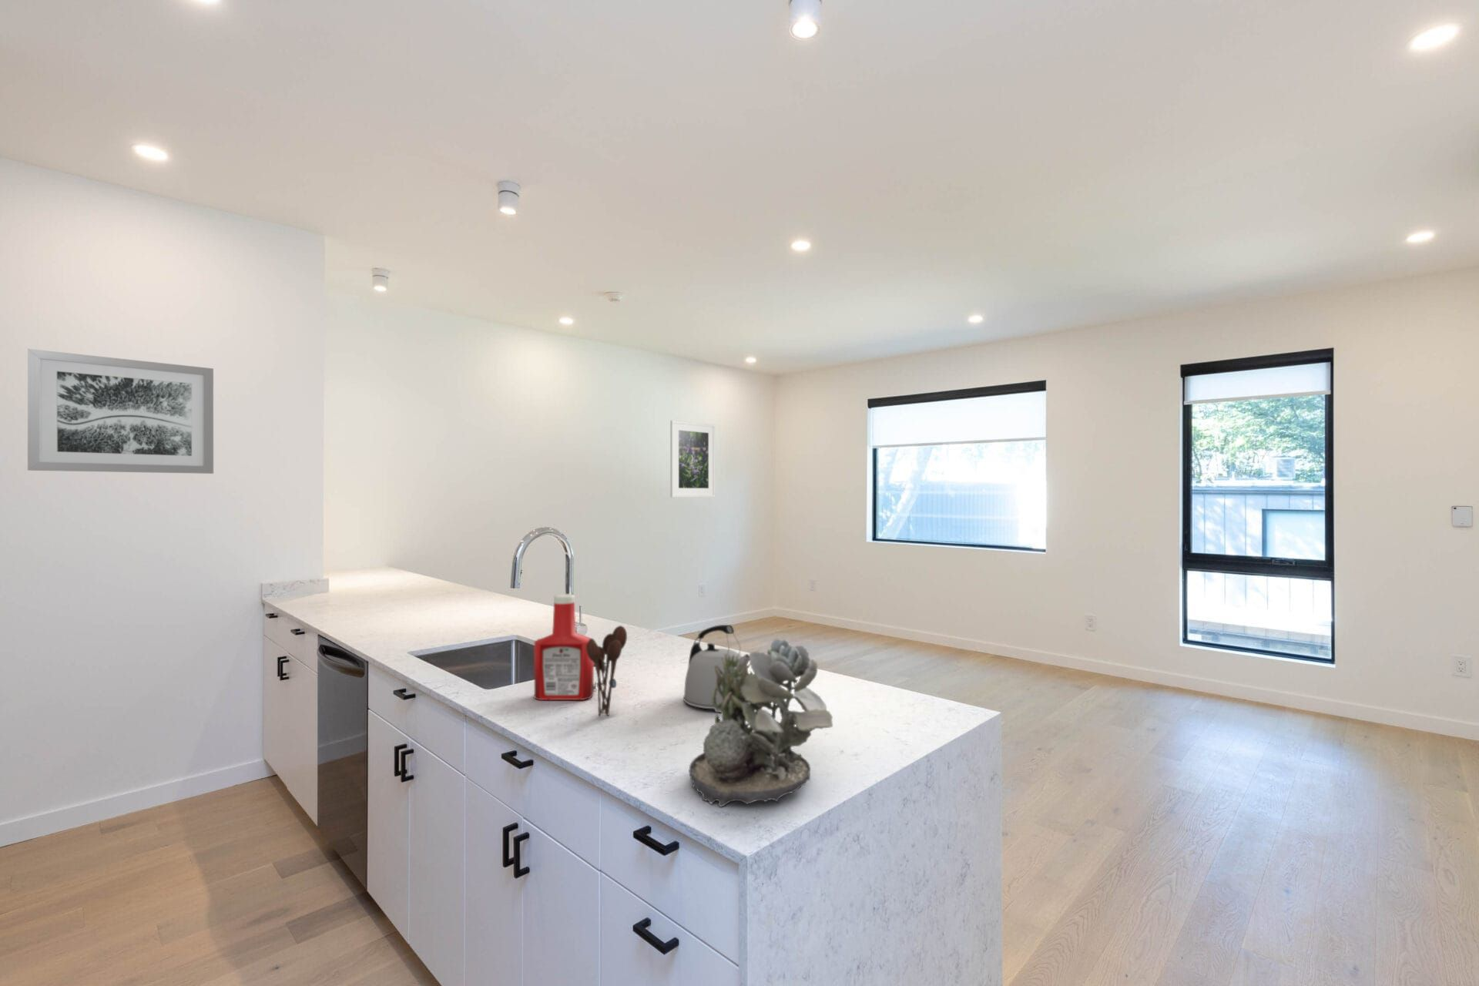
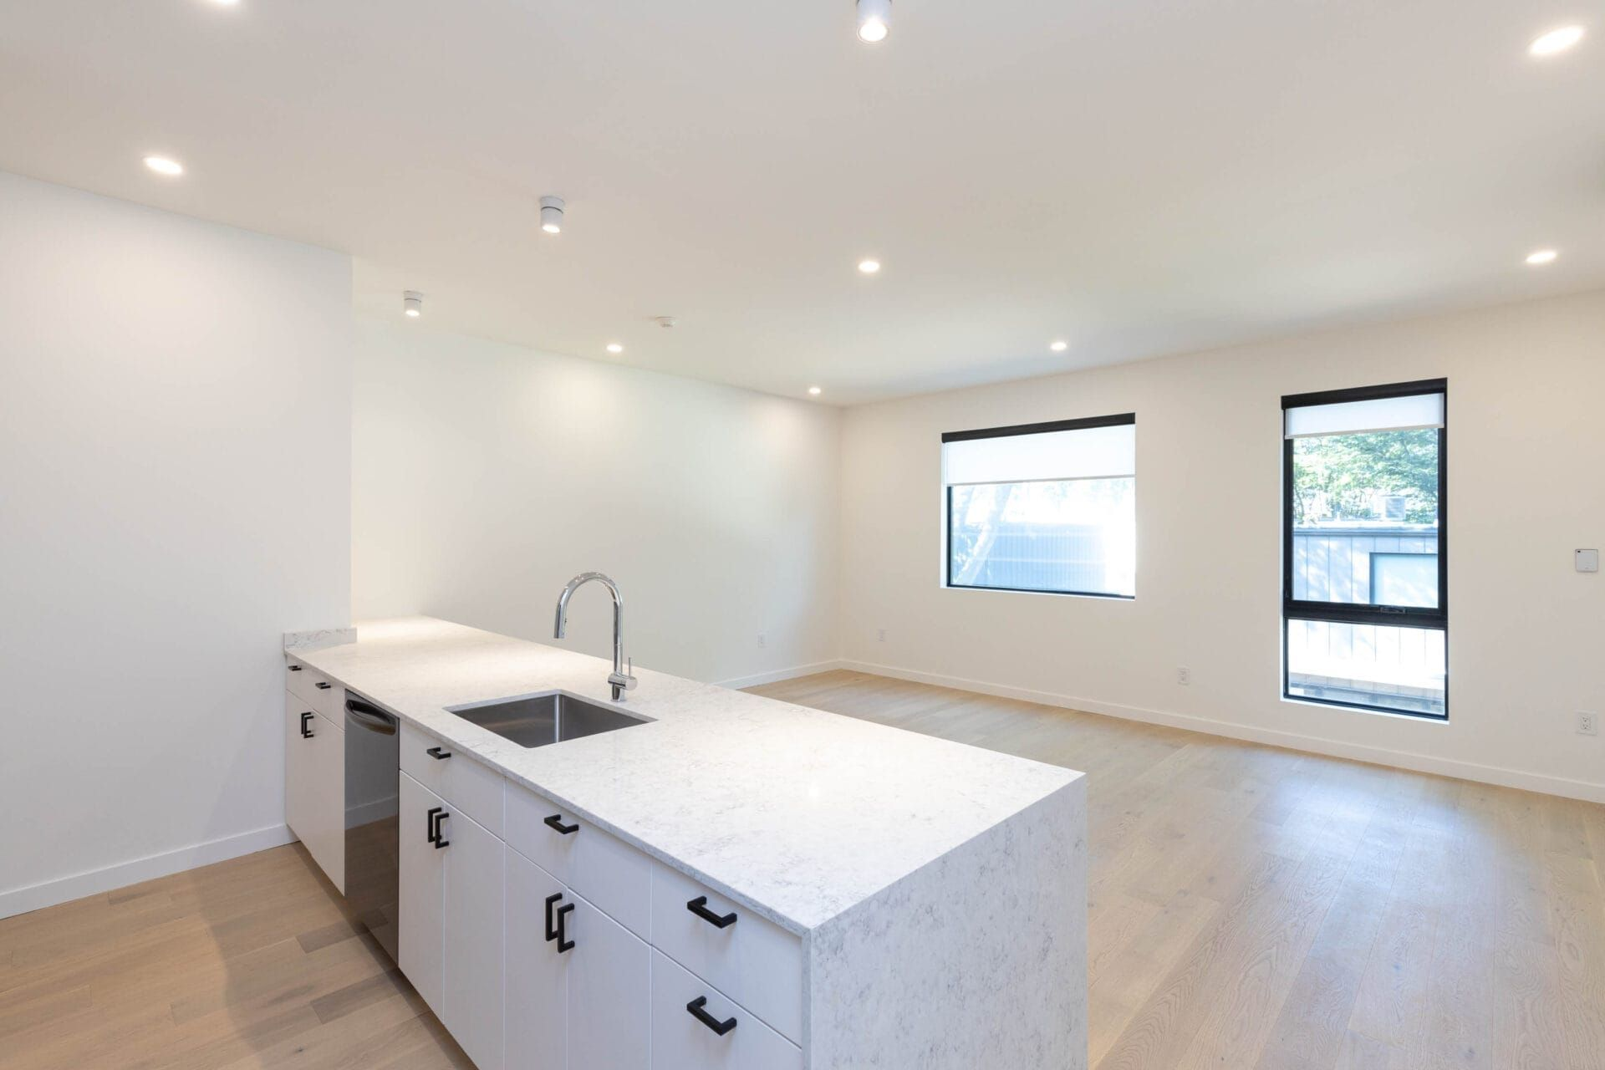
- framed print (693, 460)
- wall art (127, 416)
- utensil holder (607, 671)
- succulent plant (759, 713)
- soap bottle (563, 646)
- kettle (719, 662)
